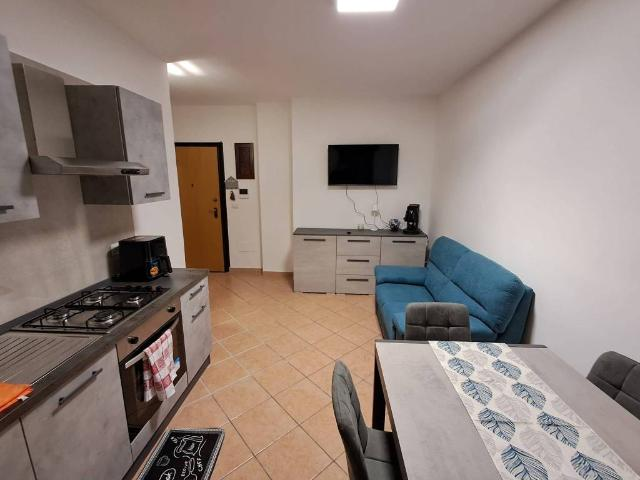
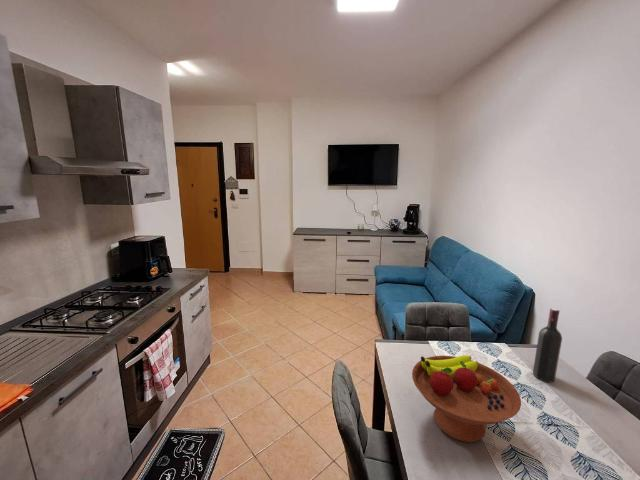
+ fruit bowl (461, 395)
+ wine bottle (549, 343)
